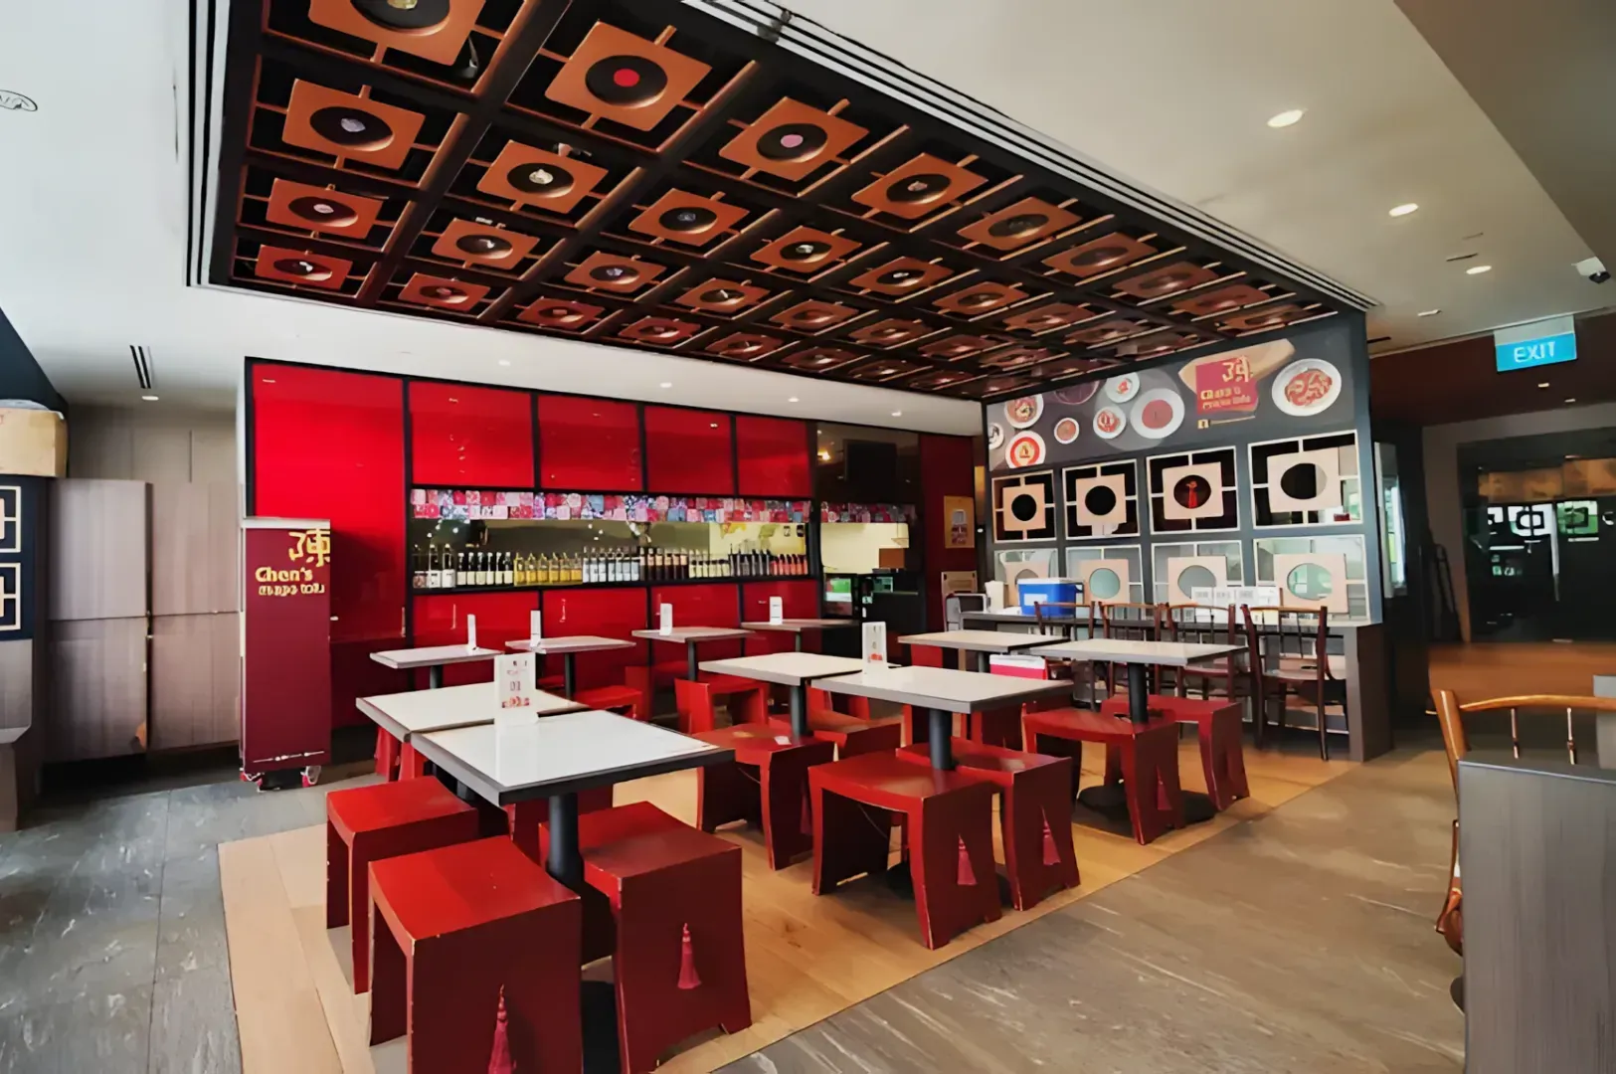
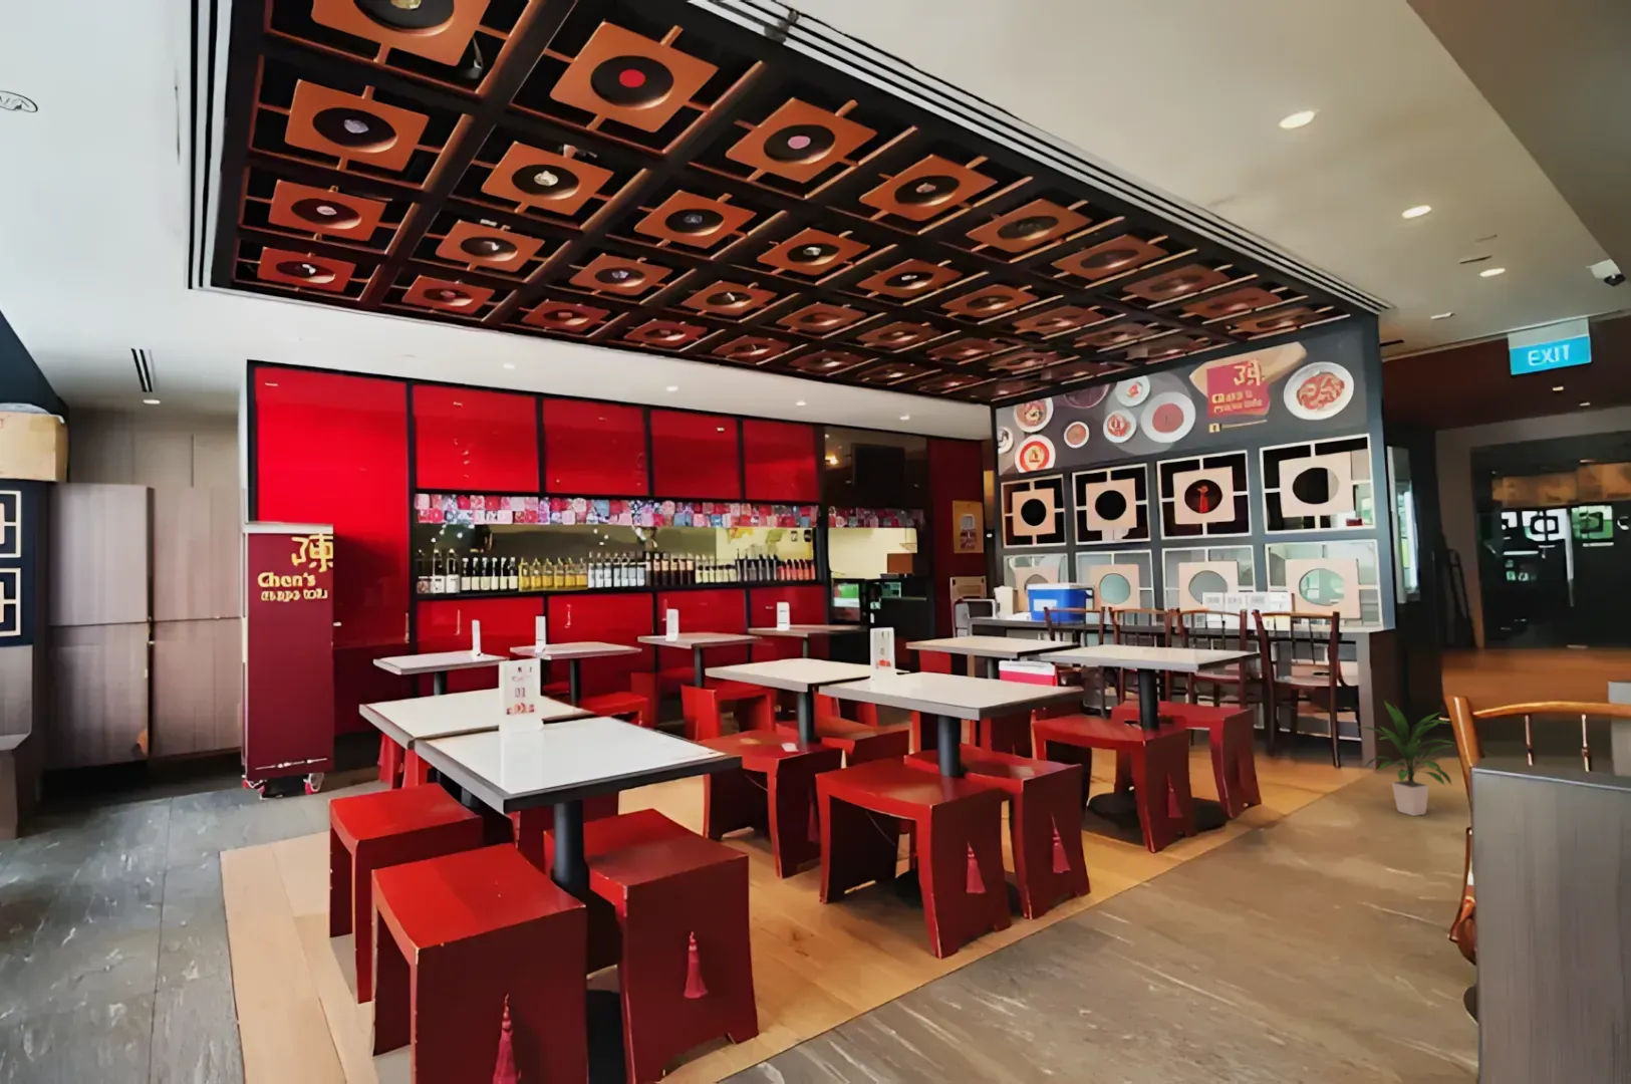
+ indoor plant (1413, 757)
